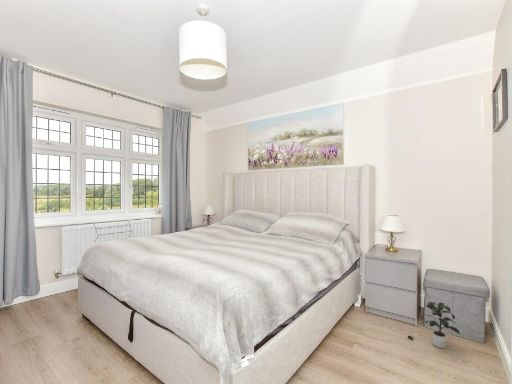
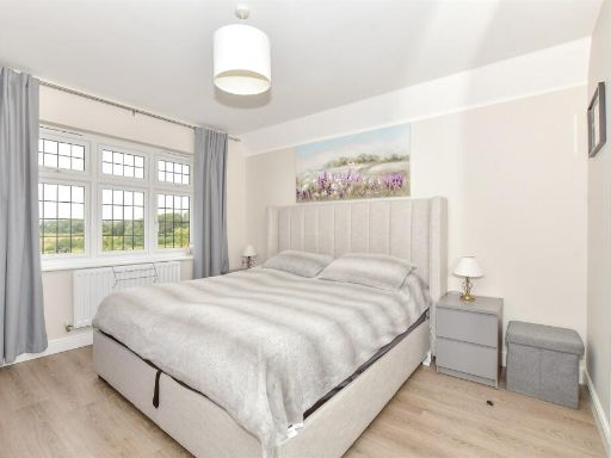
- potted plant (443, 323)
